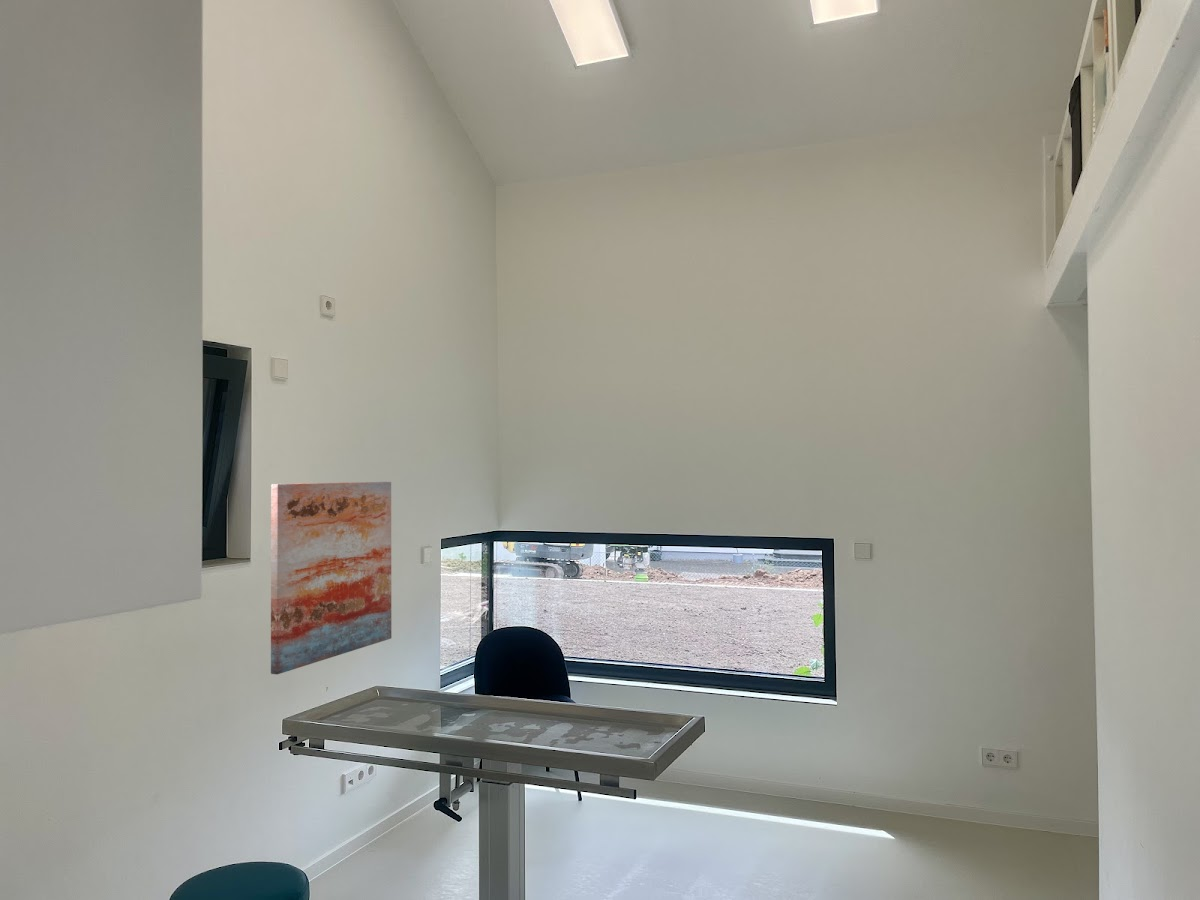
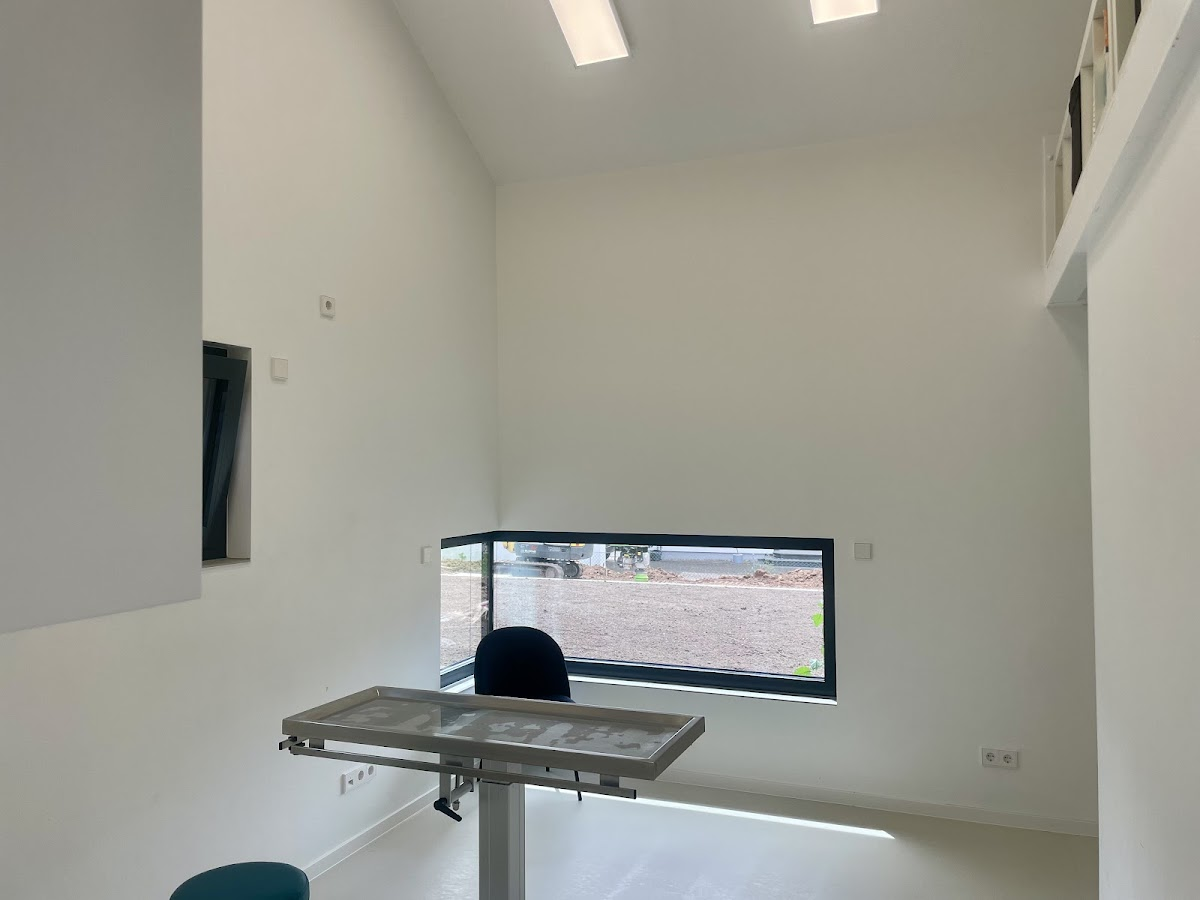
- wall art (336, 568)
